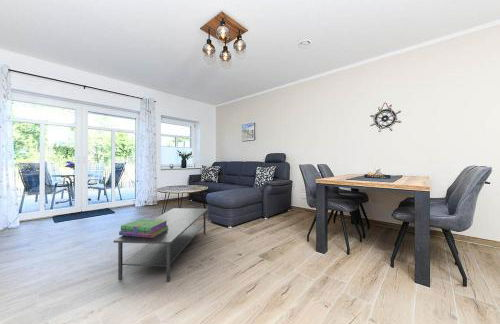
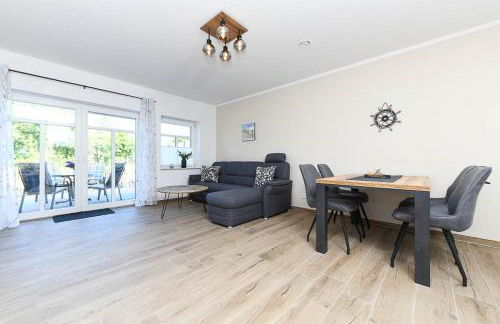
- coffee table (172, 235)
- stack of books (144, 227)
